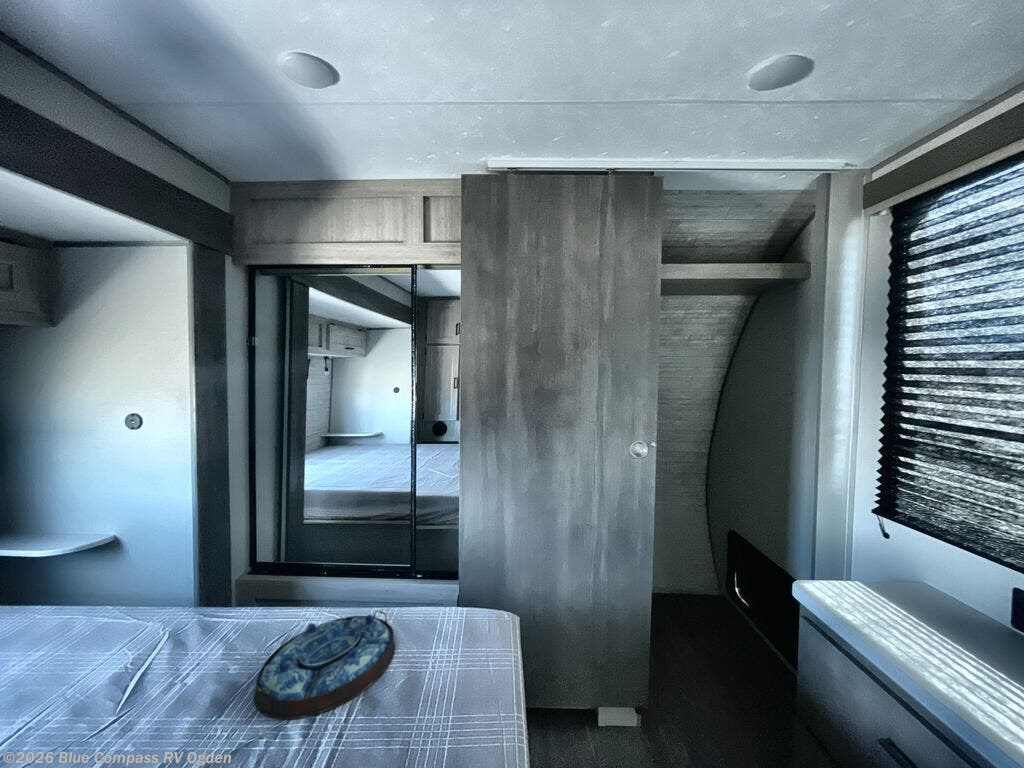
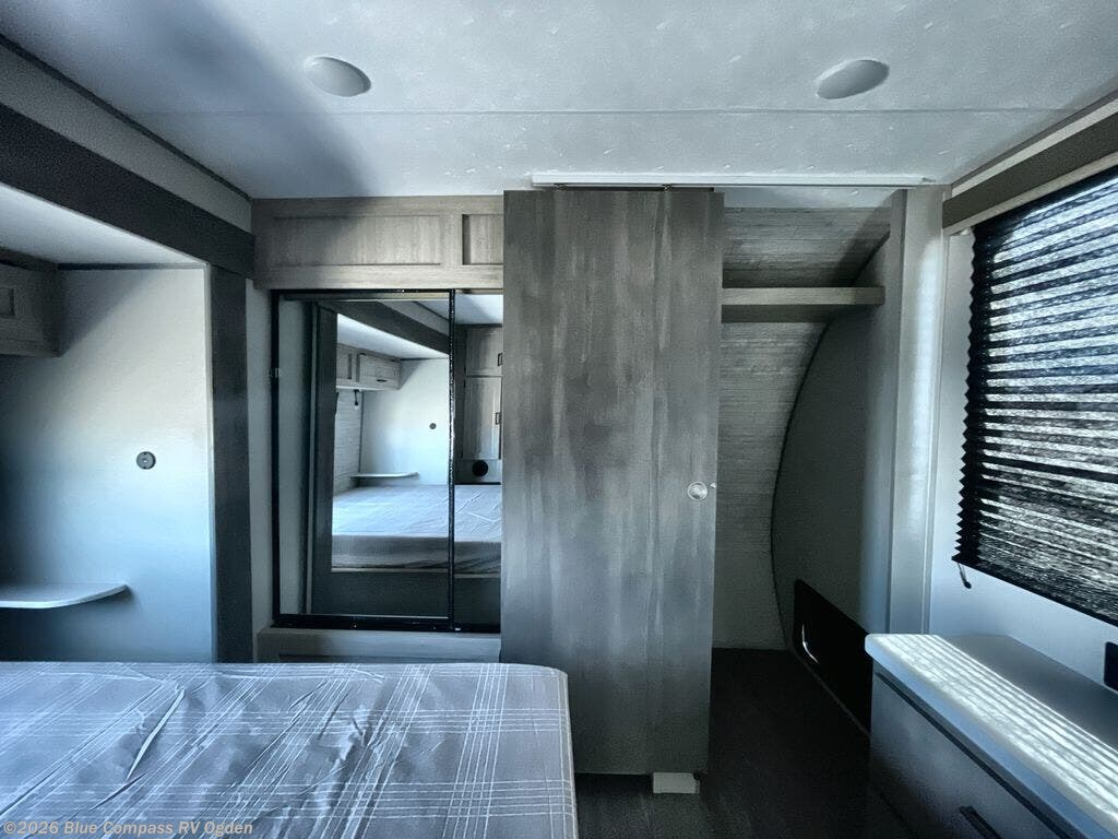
- serving tray (330, 651)
